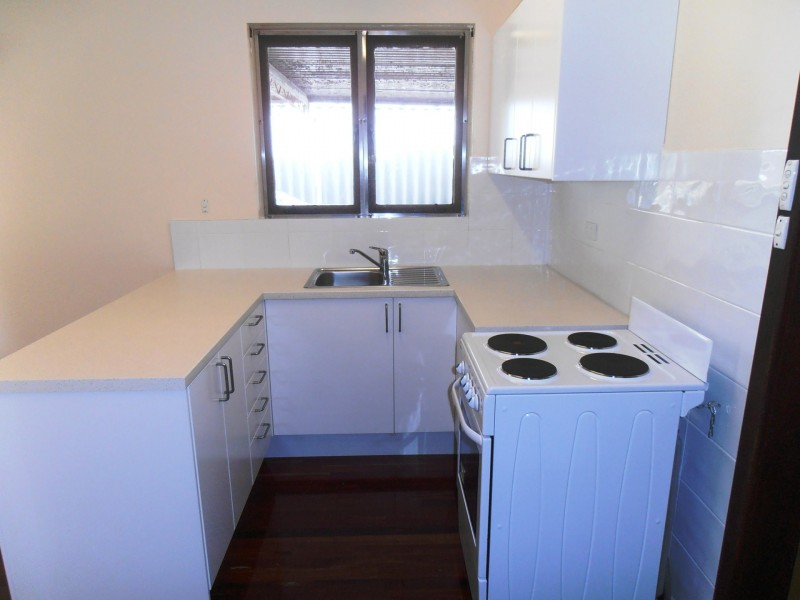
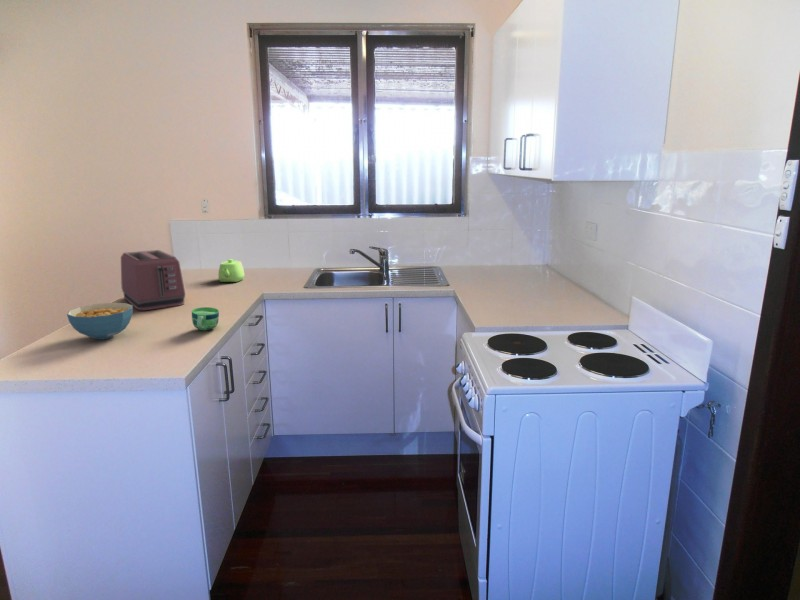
+ cereal bowl (102, 323)
+ teapot (230, 270)
+ toaster (151, 278)
+ cup (205, 320)
